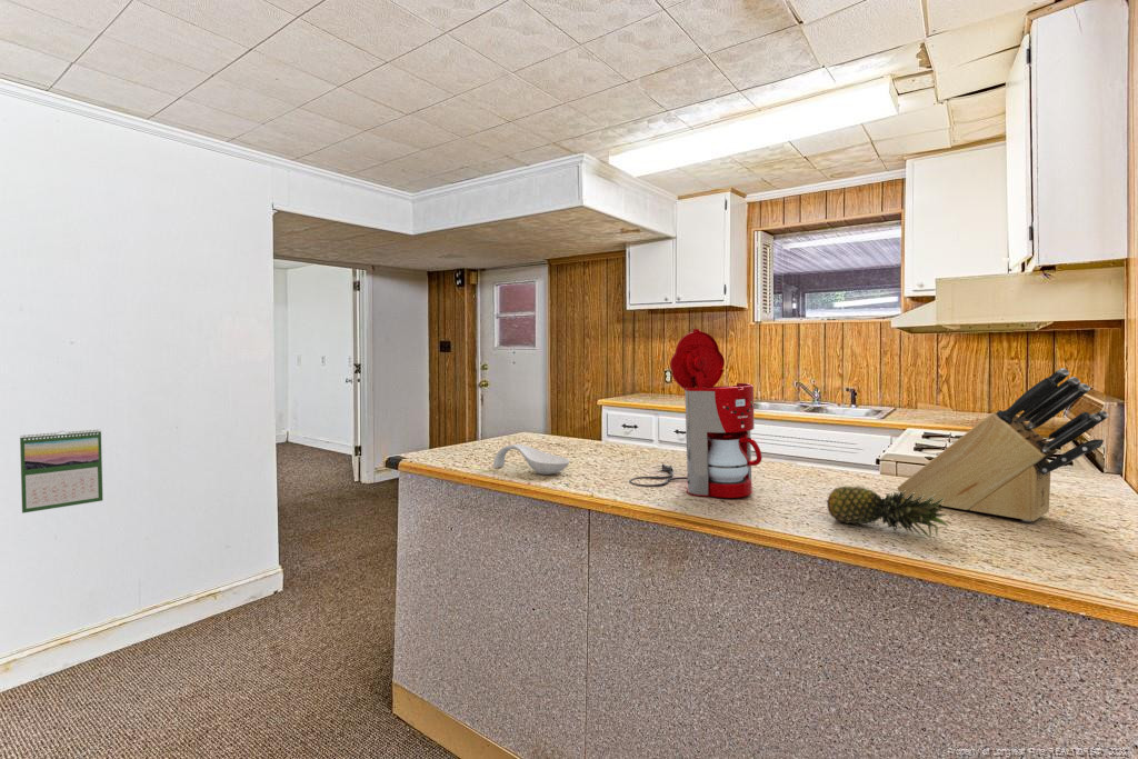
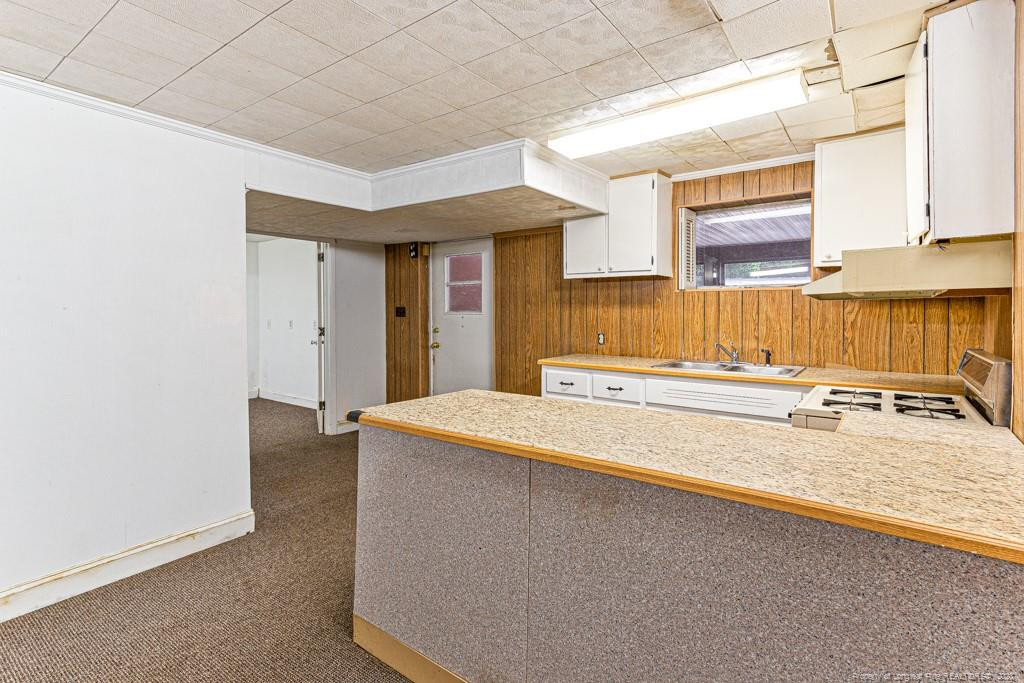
- spoon rest (530, 458)
- fruit (885, 507)
- coffee maker (686, 407)
- calendar (62, 468)
- knife block (995, 440)
